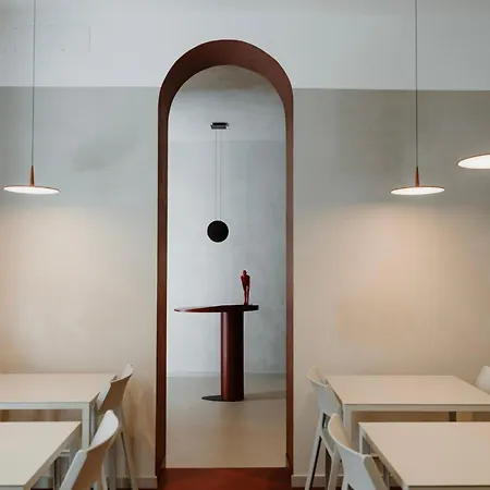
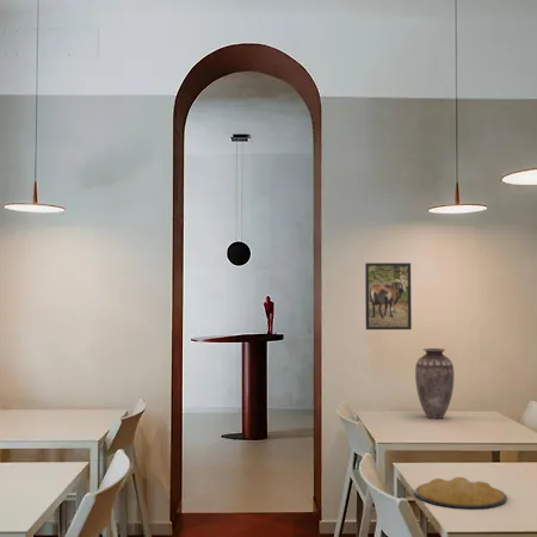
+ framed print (388, 296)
+ plate (459, 487)
+ vase (434, 383)
